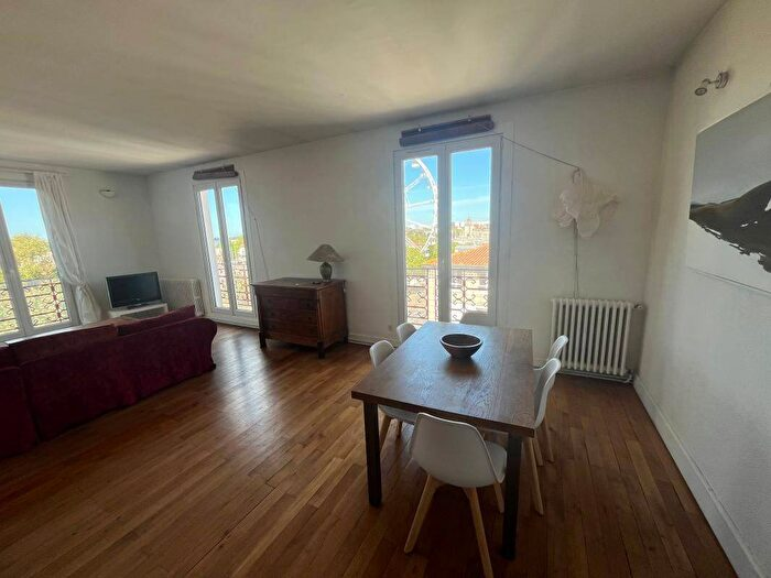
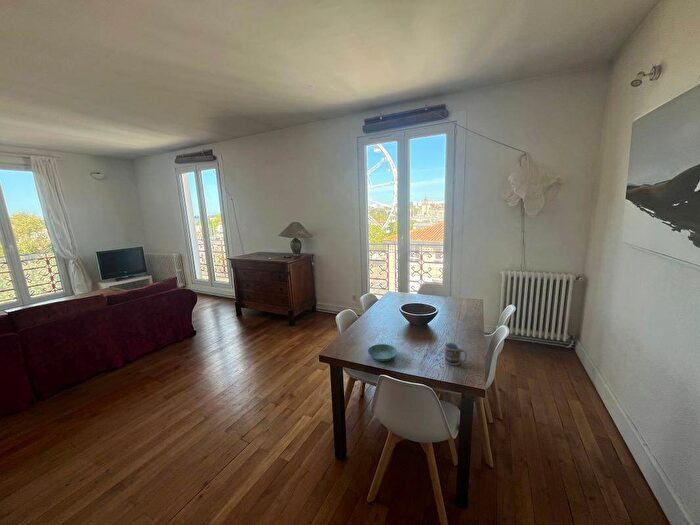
+ saucer (382, 353)
+ cup (455, 354)
